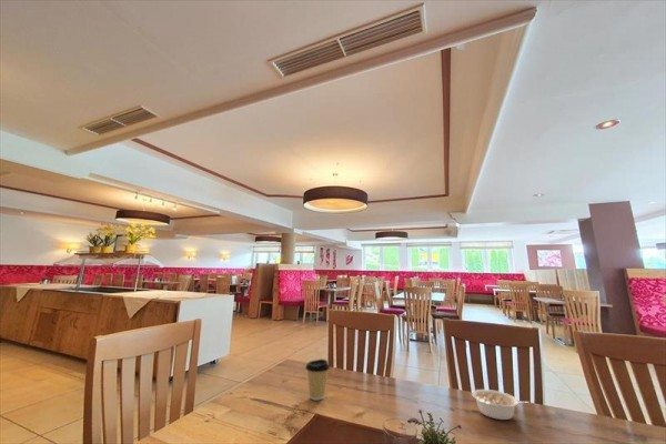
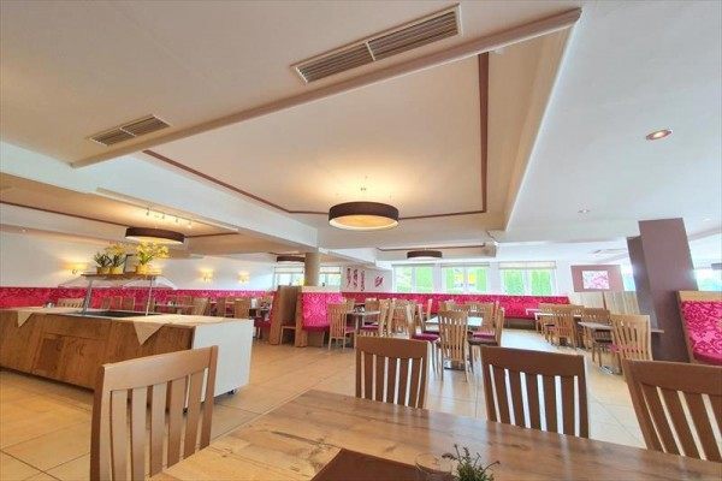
- coffee cup (316, 379)
- legume (496, 403)
